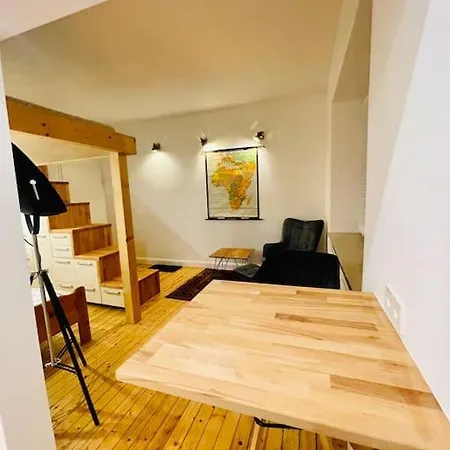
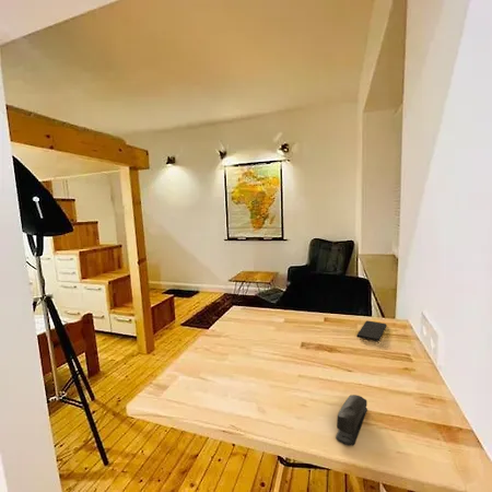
+ stapler (352, 412)
+ smartphone (372, 330)
